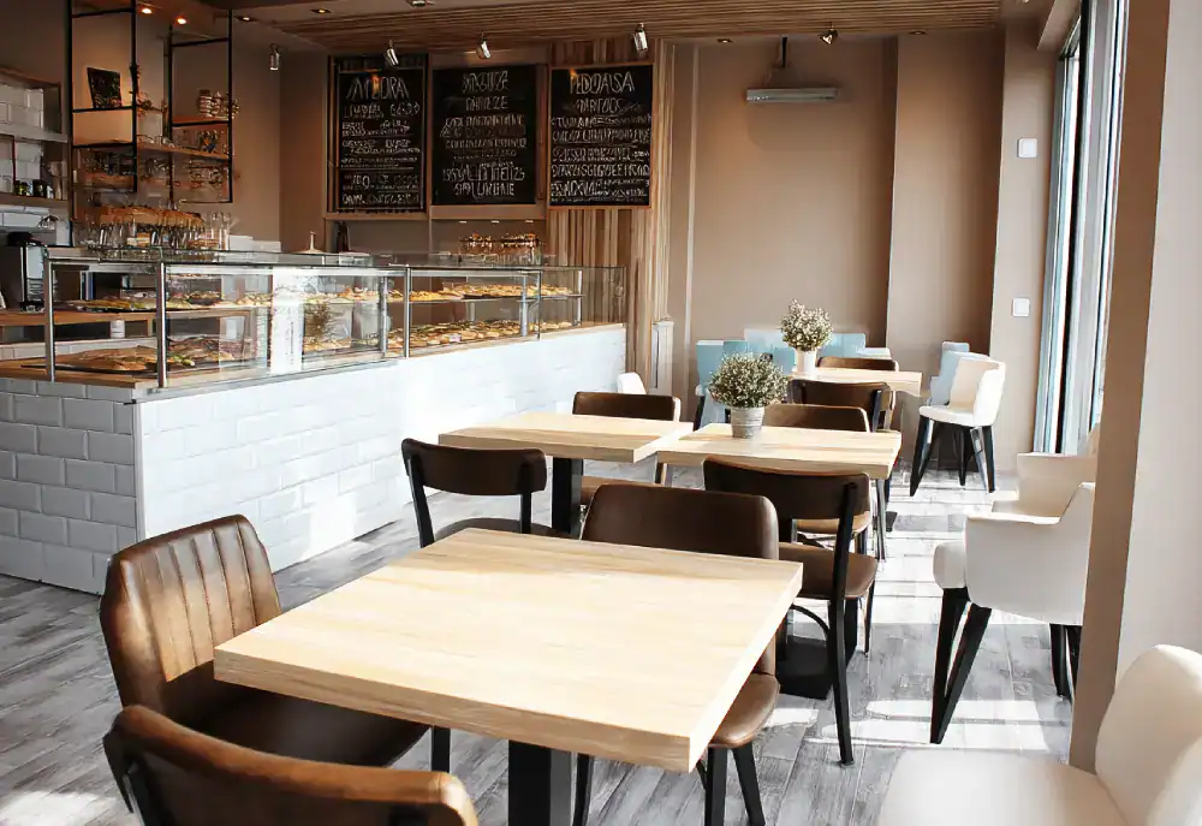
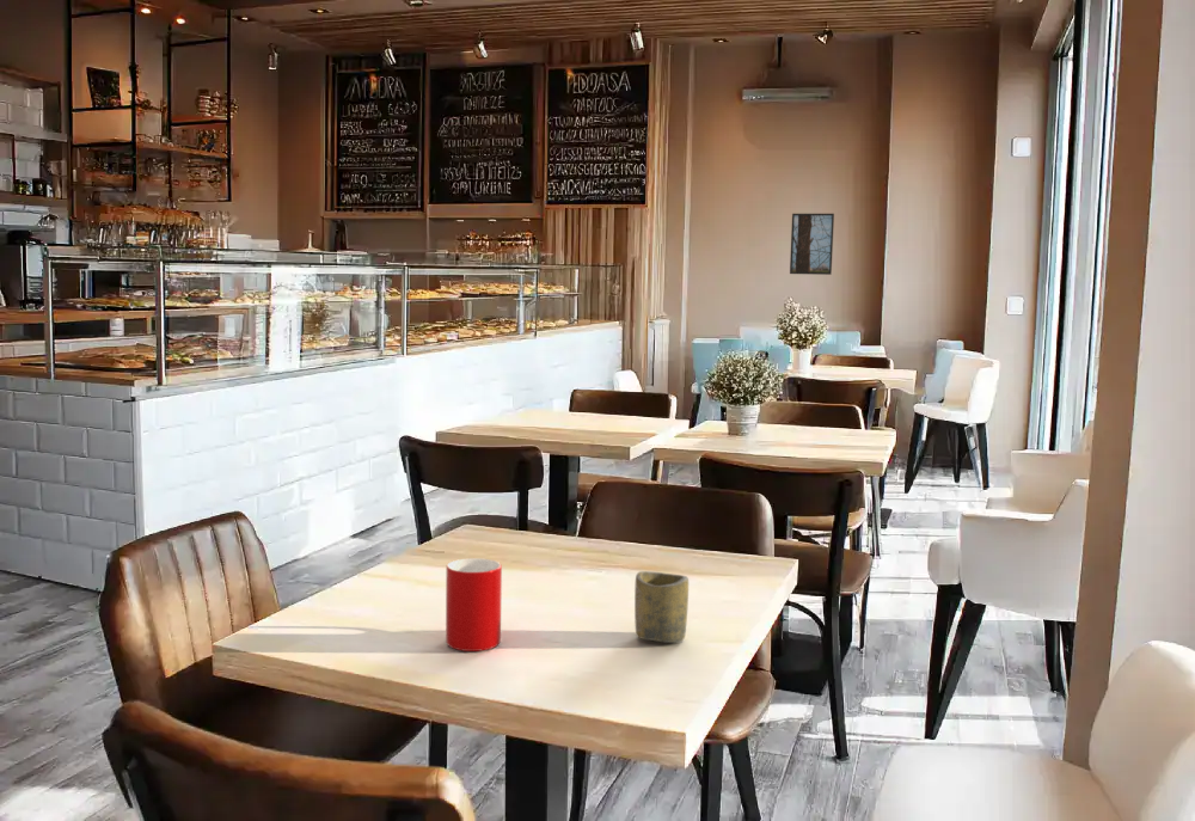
+ cup (661, 606)
+ cup (476, 600)
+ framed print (811, 244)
